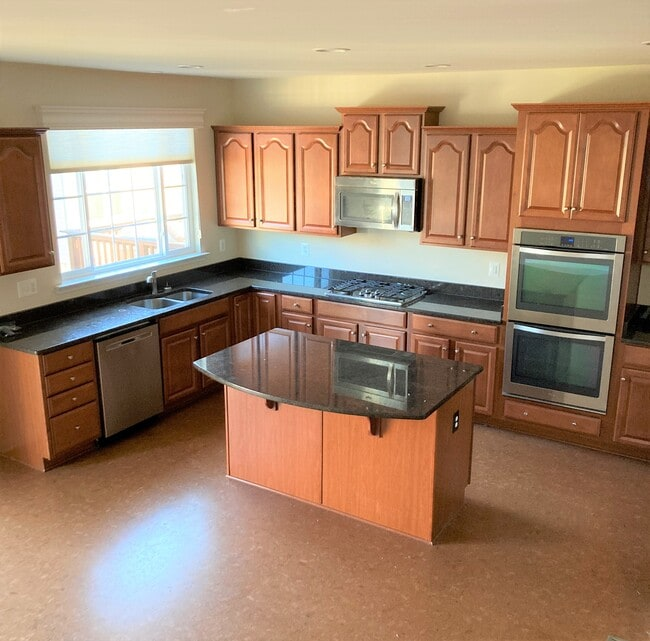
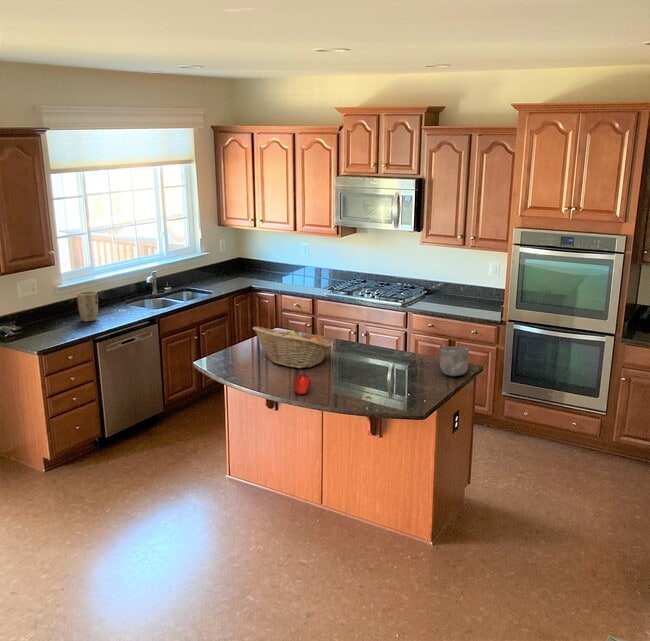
+ plant pot (88, 306)
+ apple (302, 383)
+ fruit basket (292, 343)
+ cup (453, 360)
